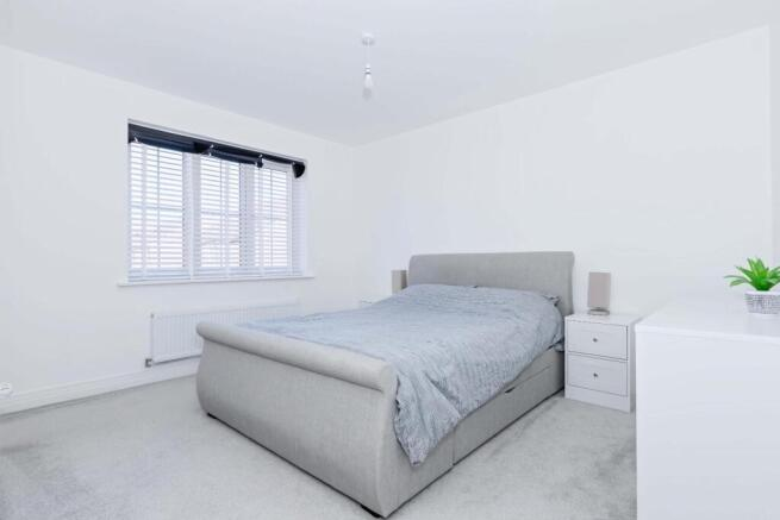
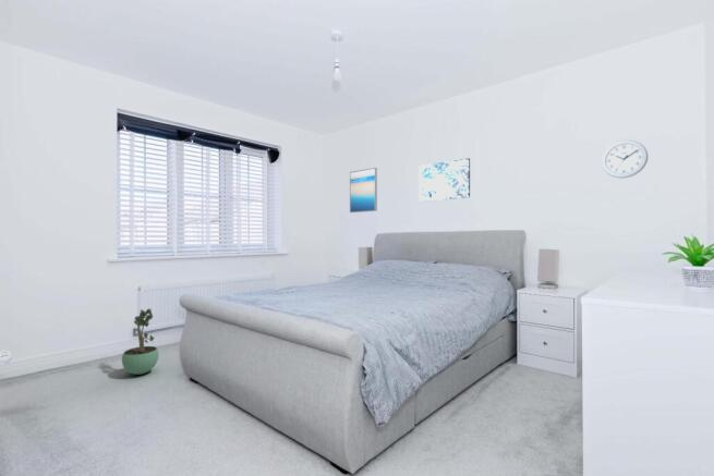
+ wall art (443, 181)
+ potted plant (140, 341)
+ wall clock (624, 159)
+ wall art (362, 191)
